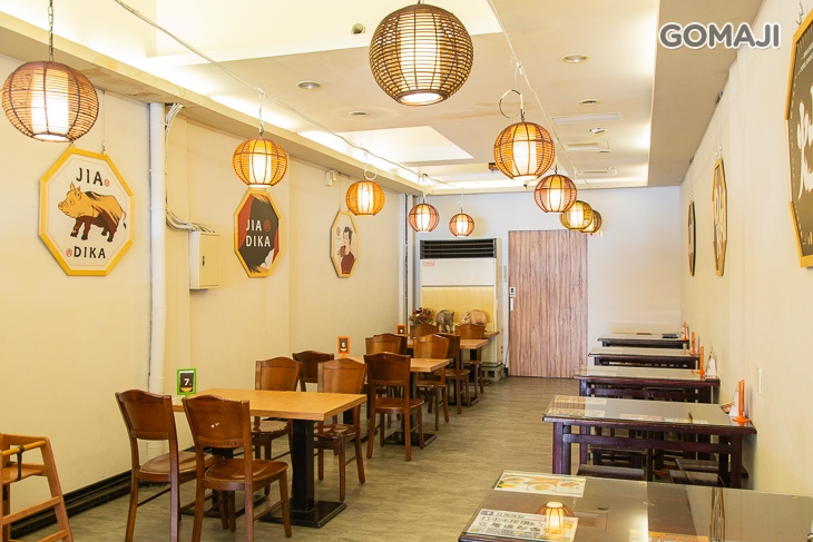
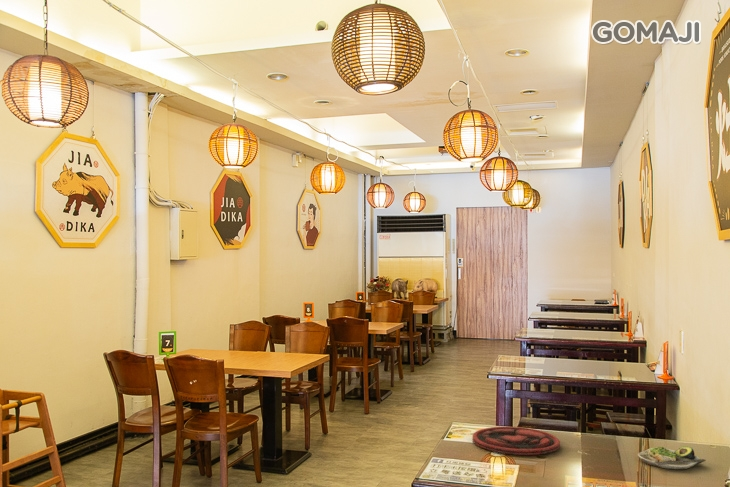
+ salad plate (670, 454)
+ plate (515, 439)
